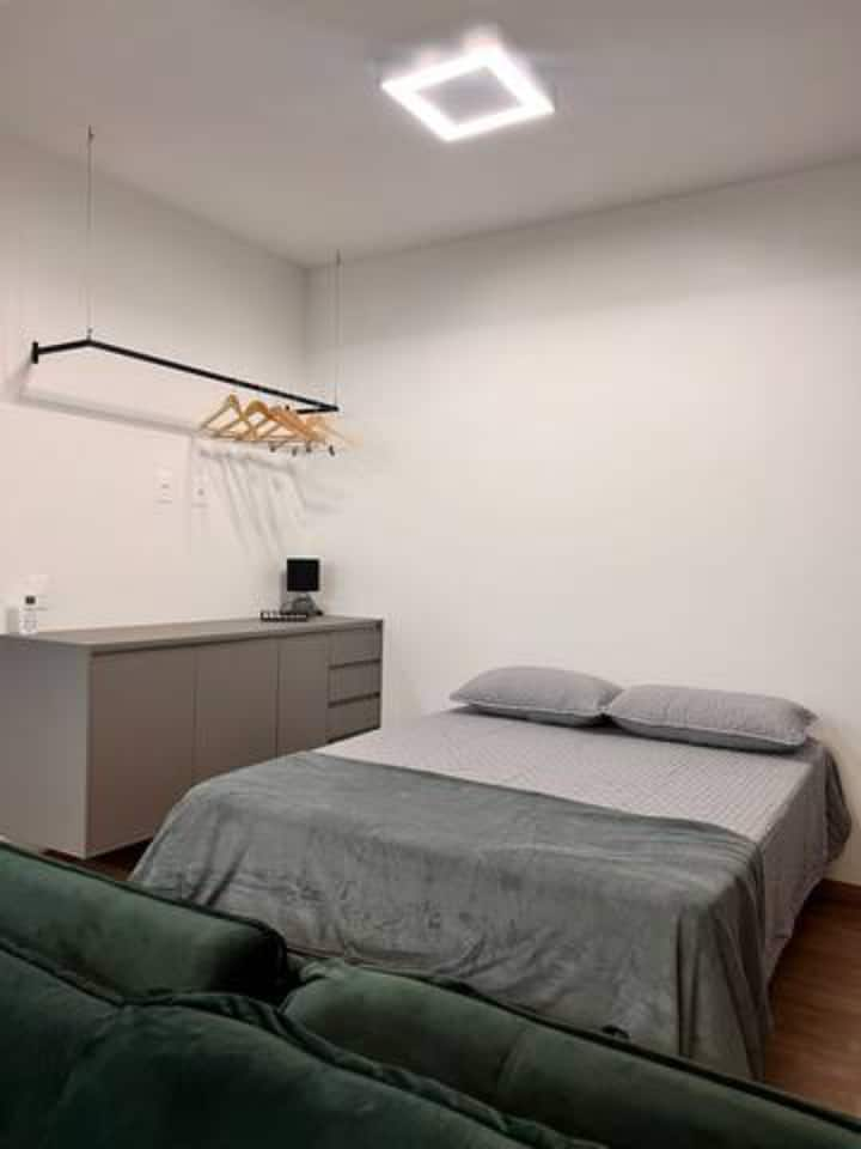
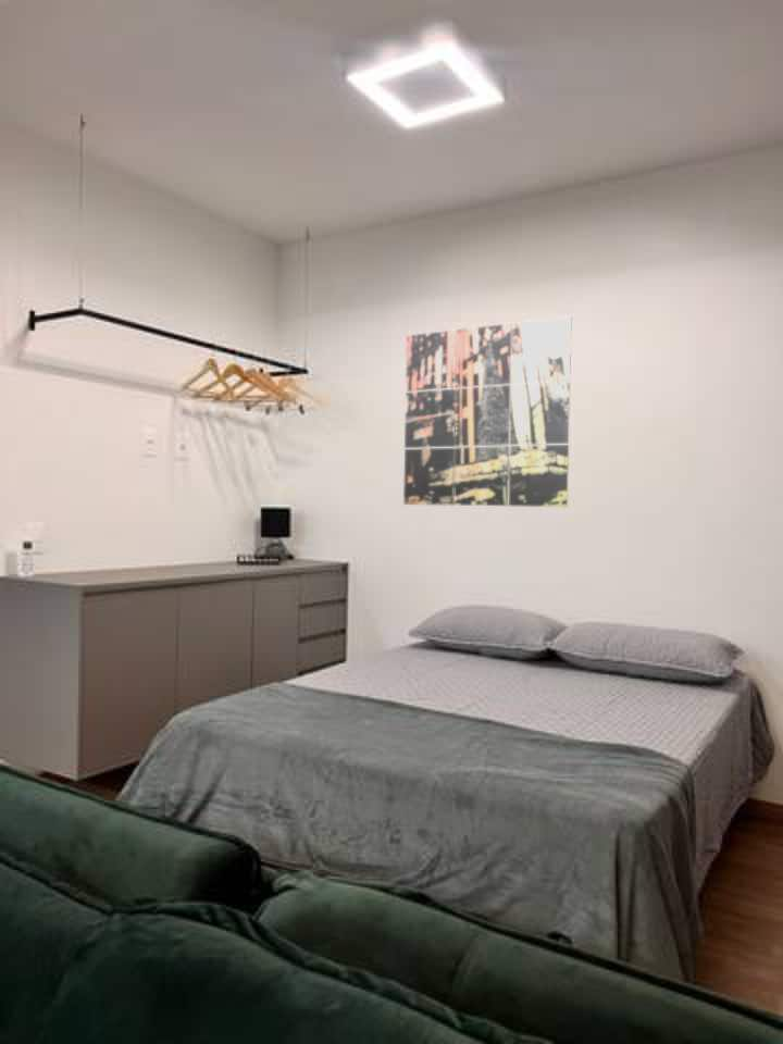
+ wall art (482, 415)
